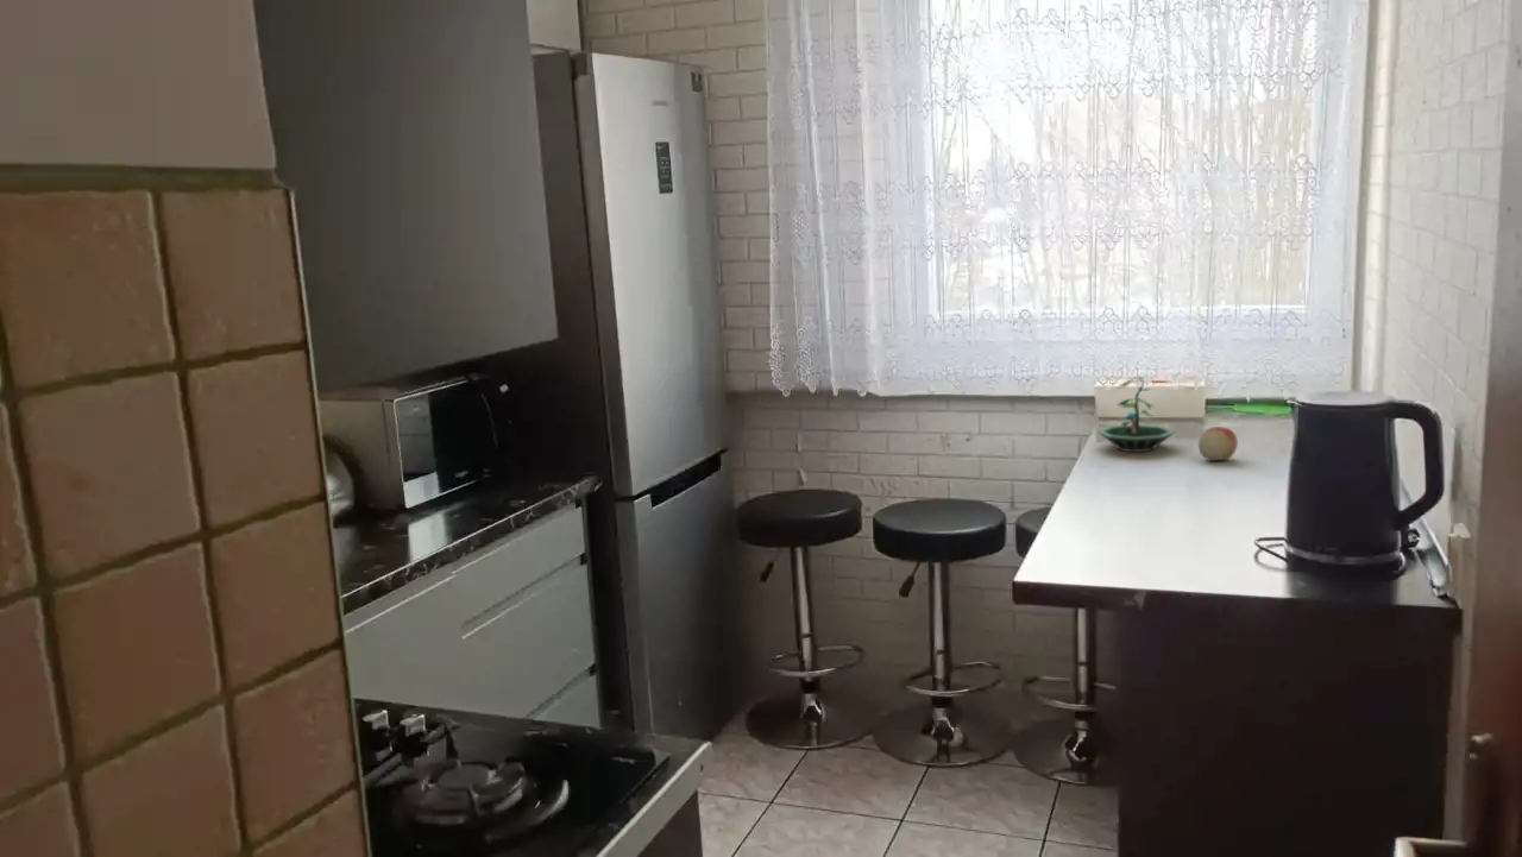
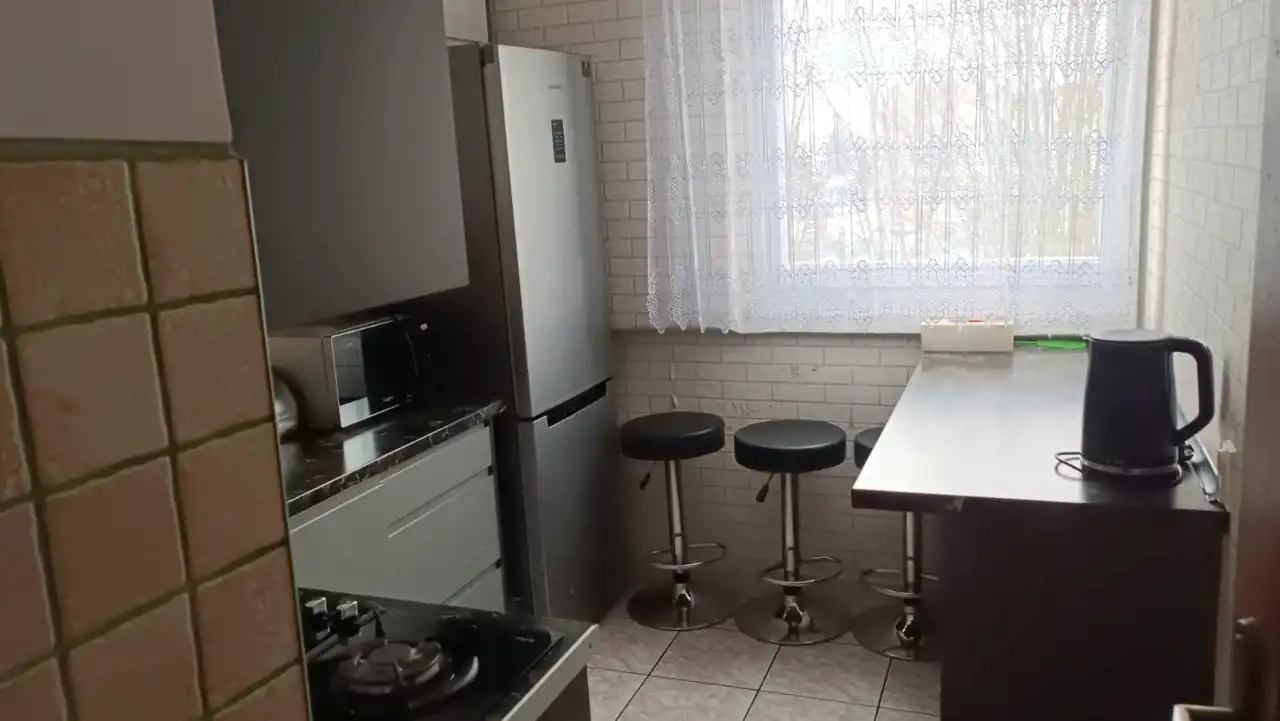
- terrarium (1137, 392)
- fruit (1218, 443)
